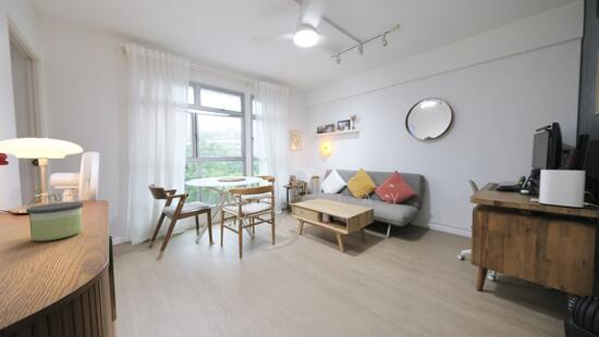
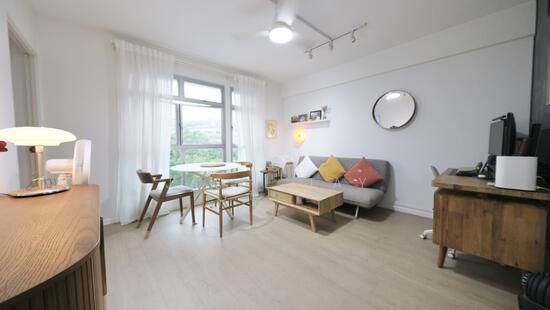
- candle (57, 220)
